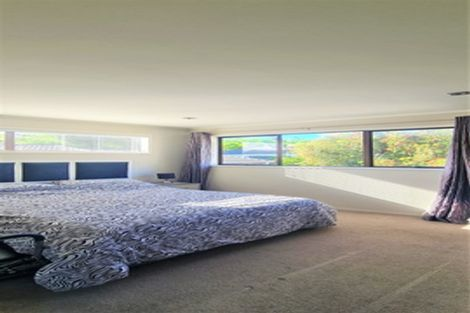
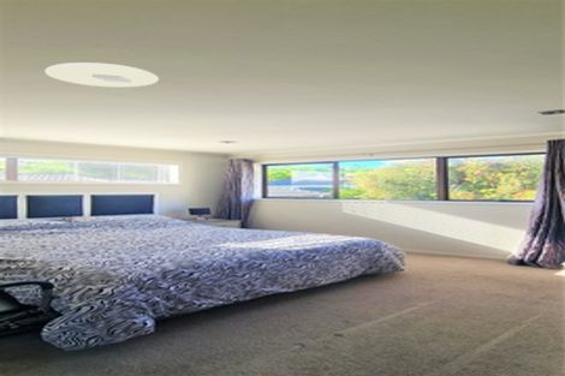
+ ceiling light (103, 71)
